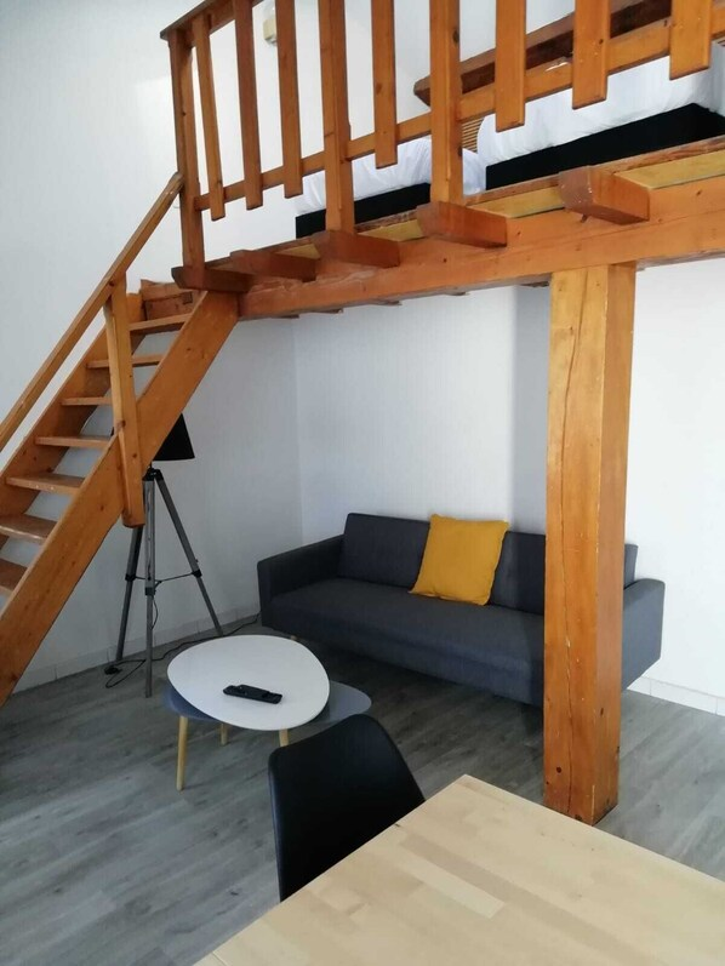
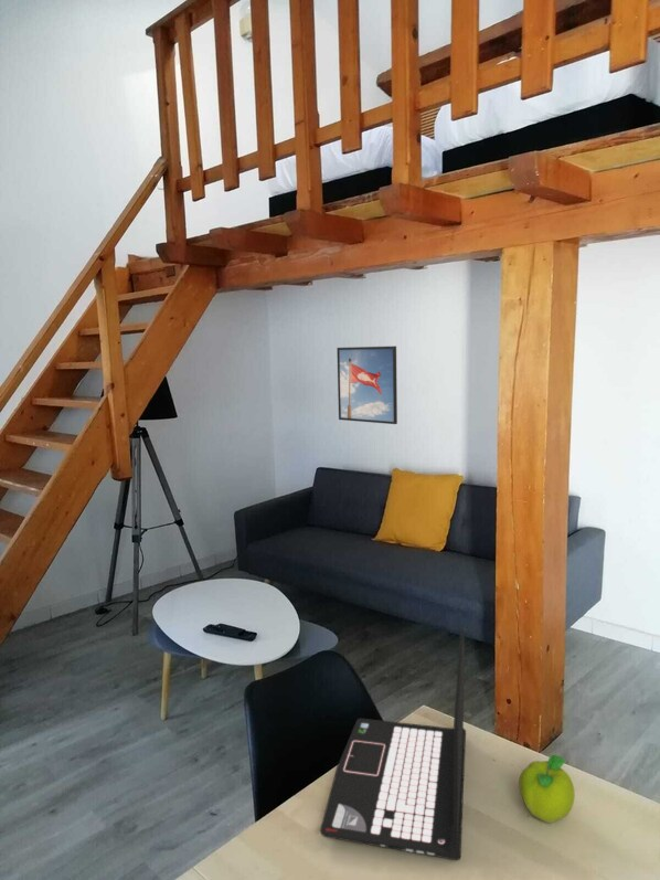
+ laptop (397, 722)
+ fruit (546, 788)
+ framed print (365, 384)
